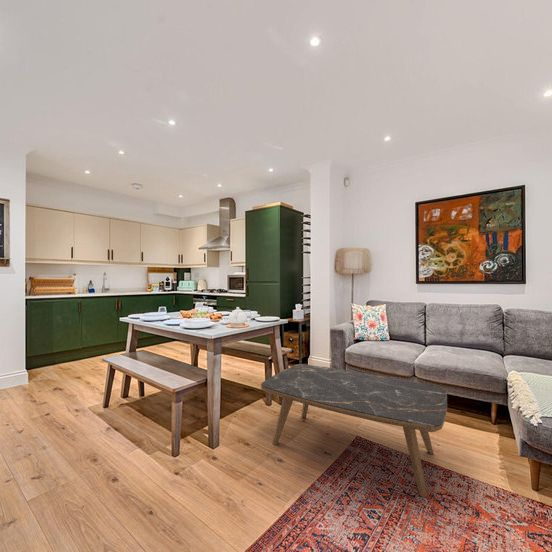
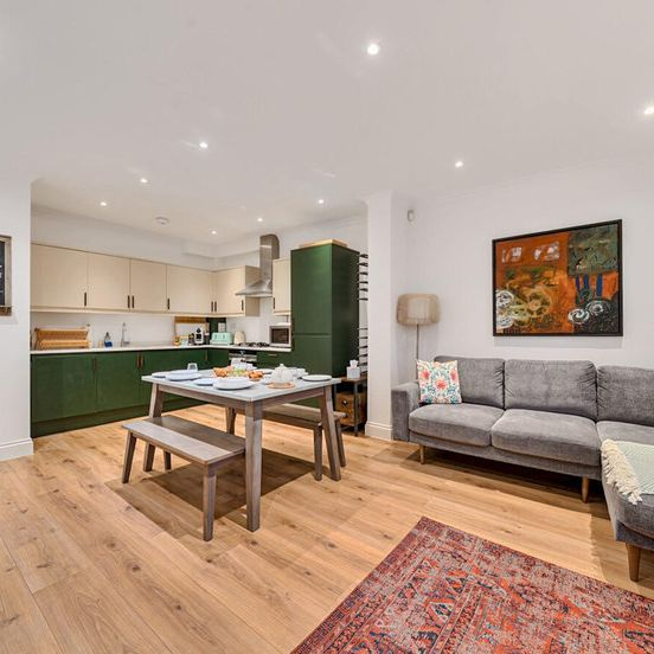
- coffee table (350, 415)
